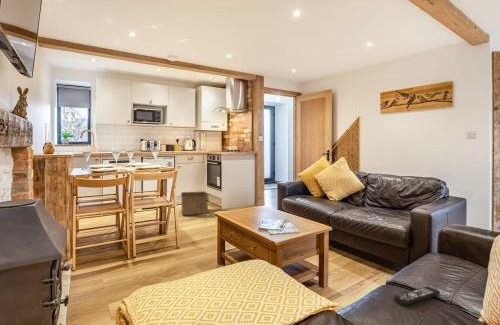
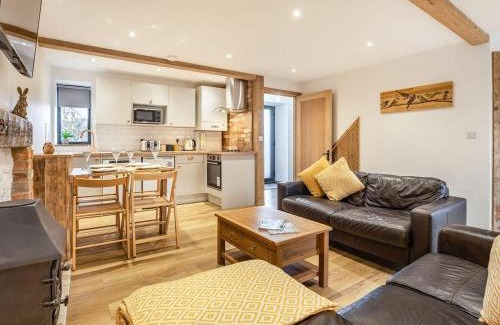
- remote control (417, 295)
- storage bin (194, 202)
